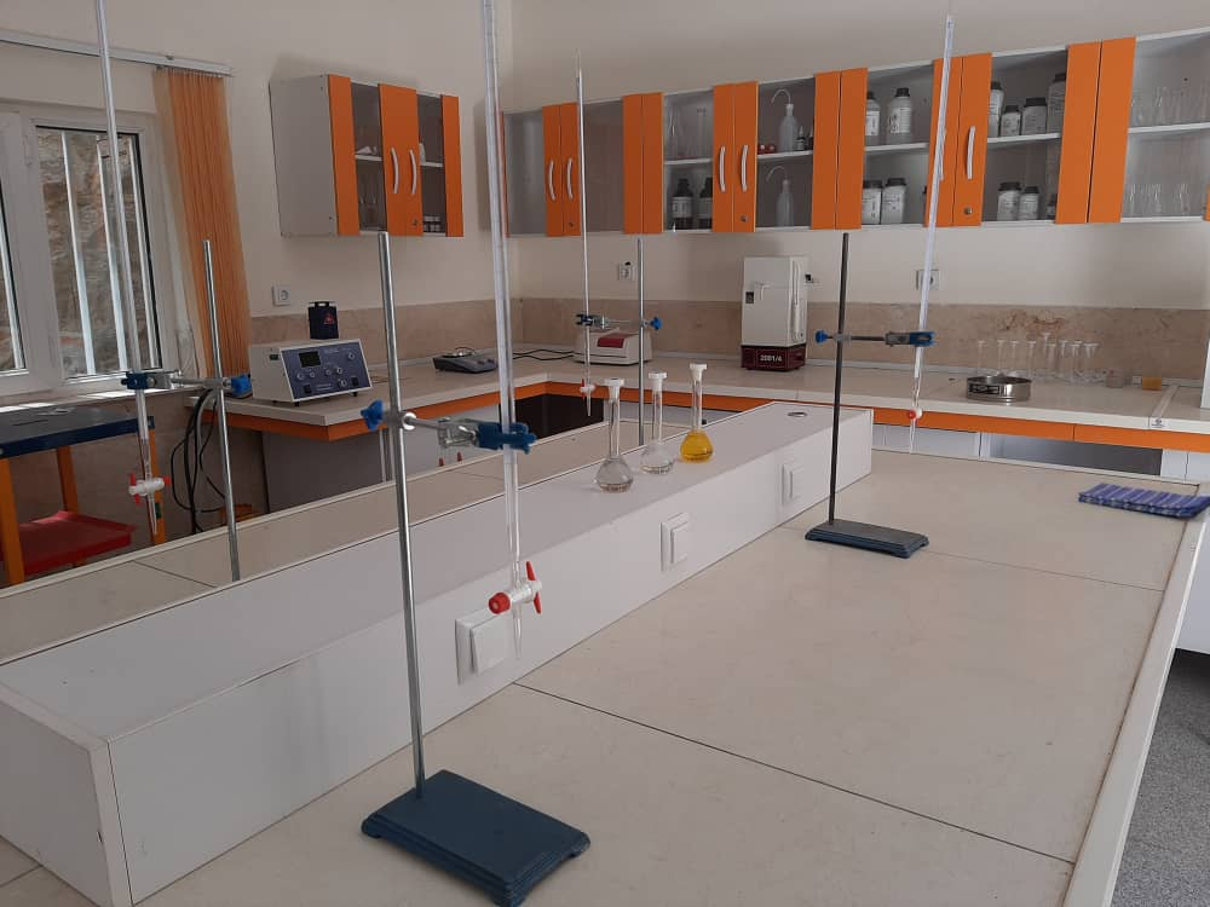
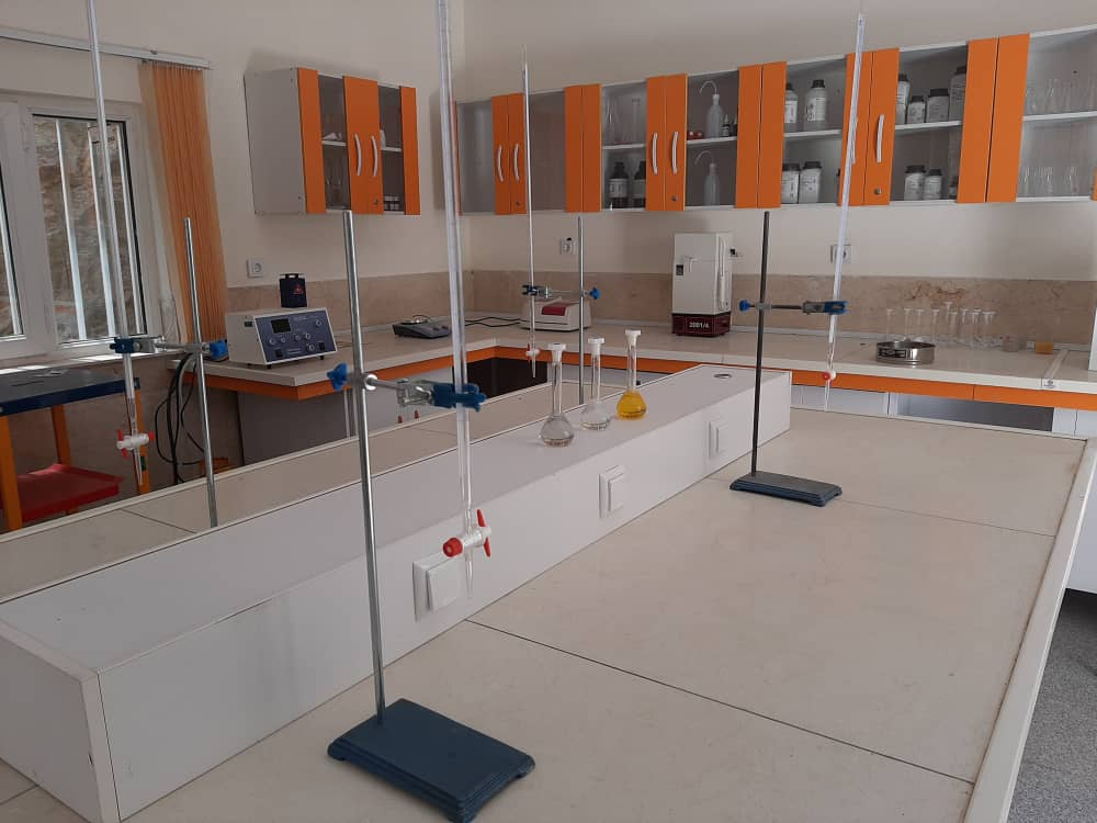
- dish towel (1146, 497)
